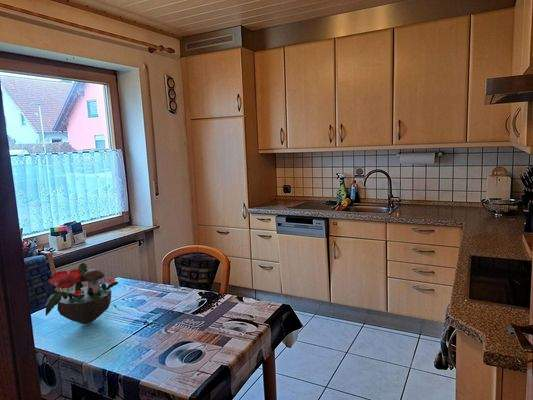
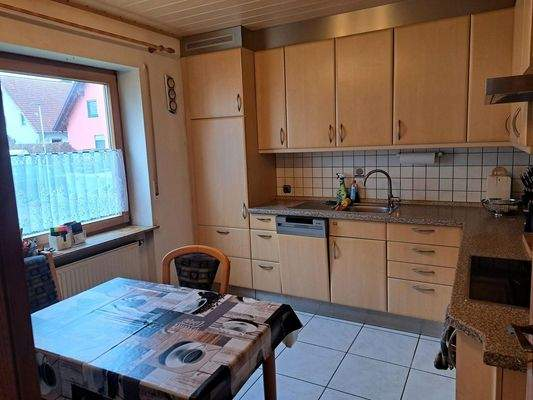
- potted flower (85, 296)
